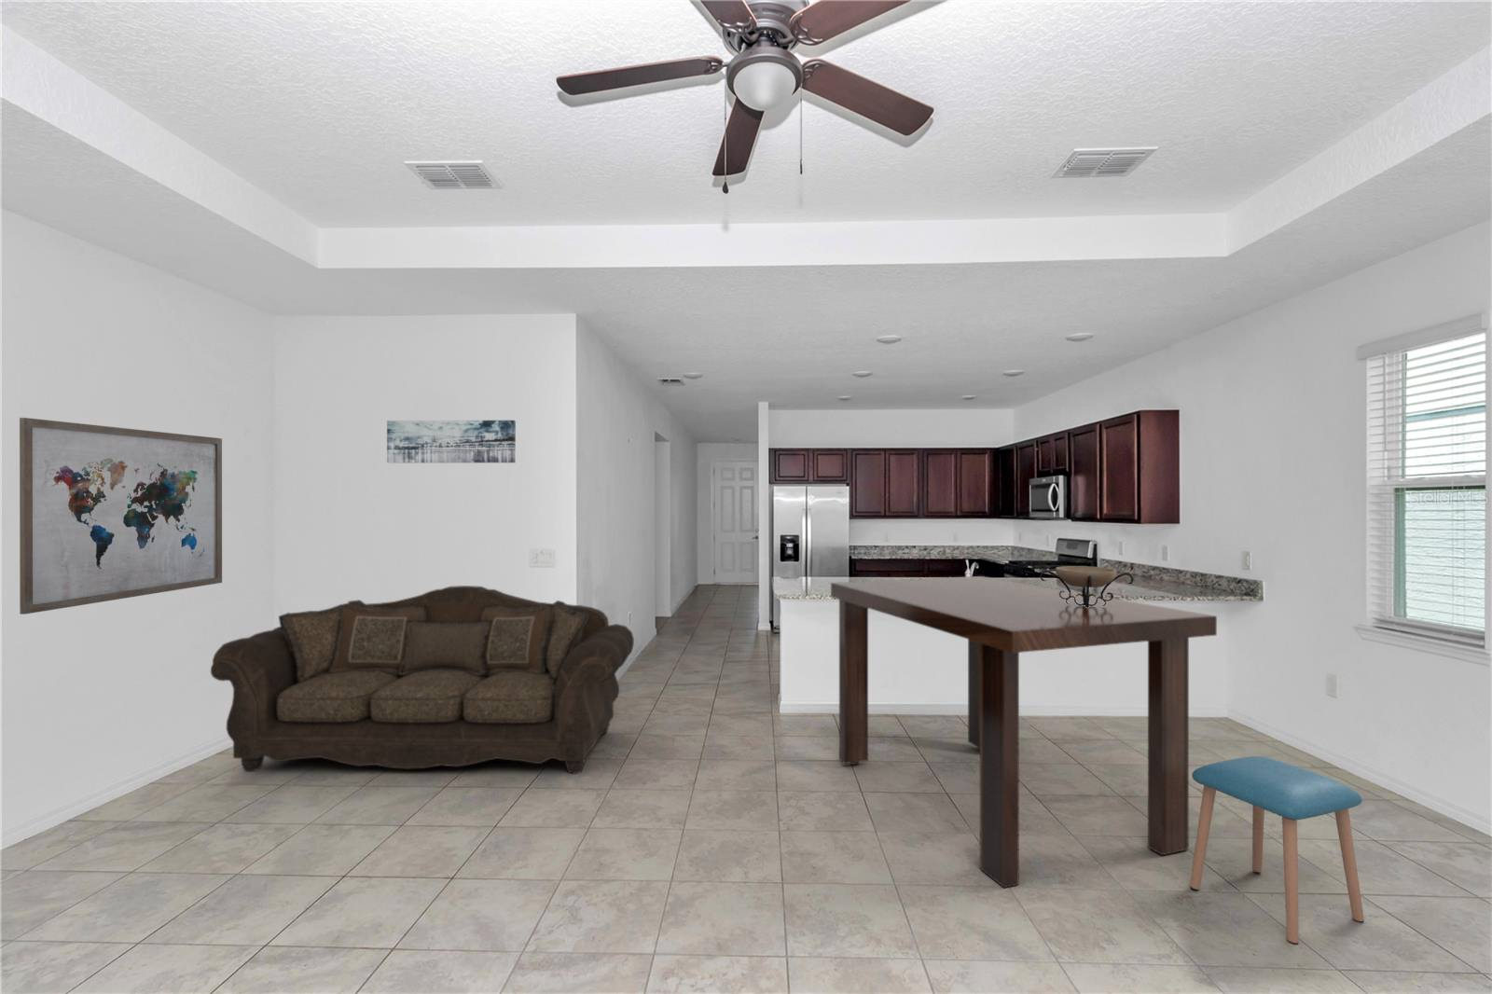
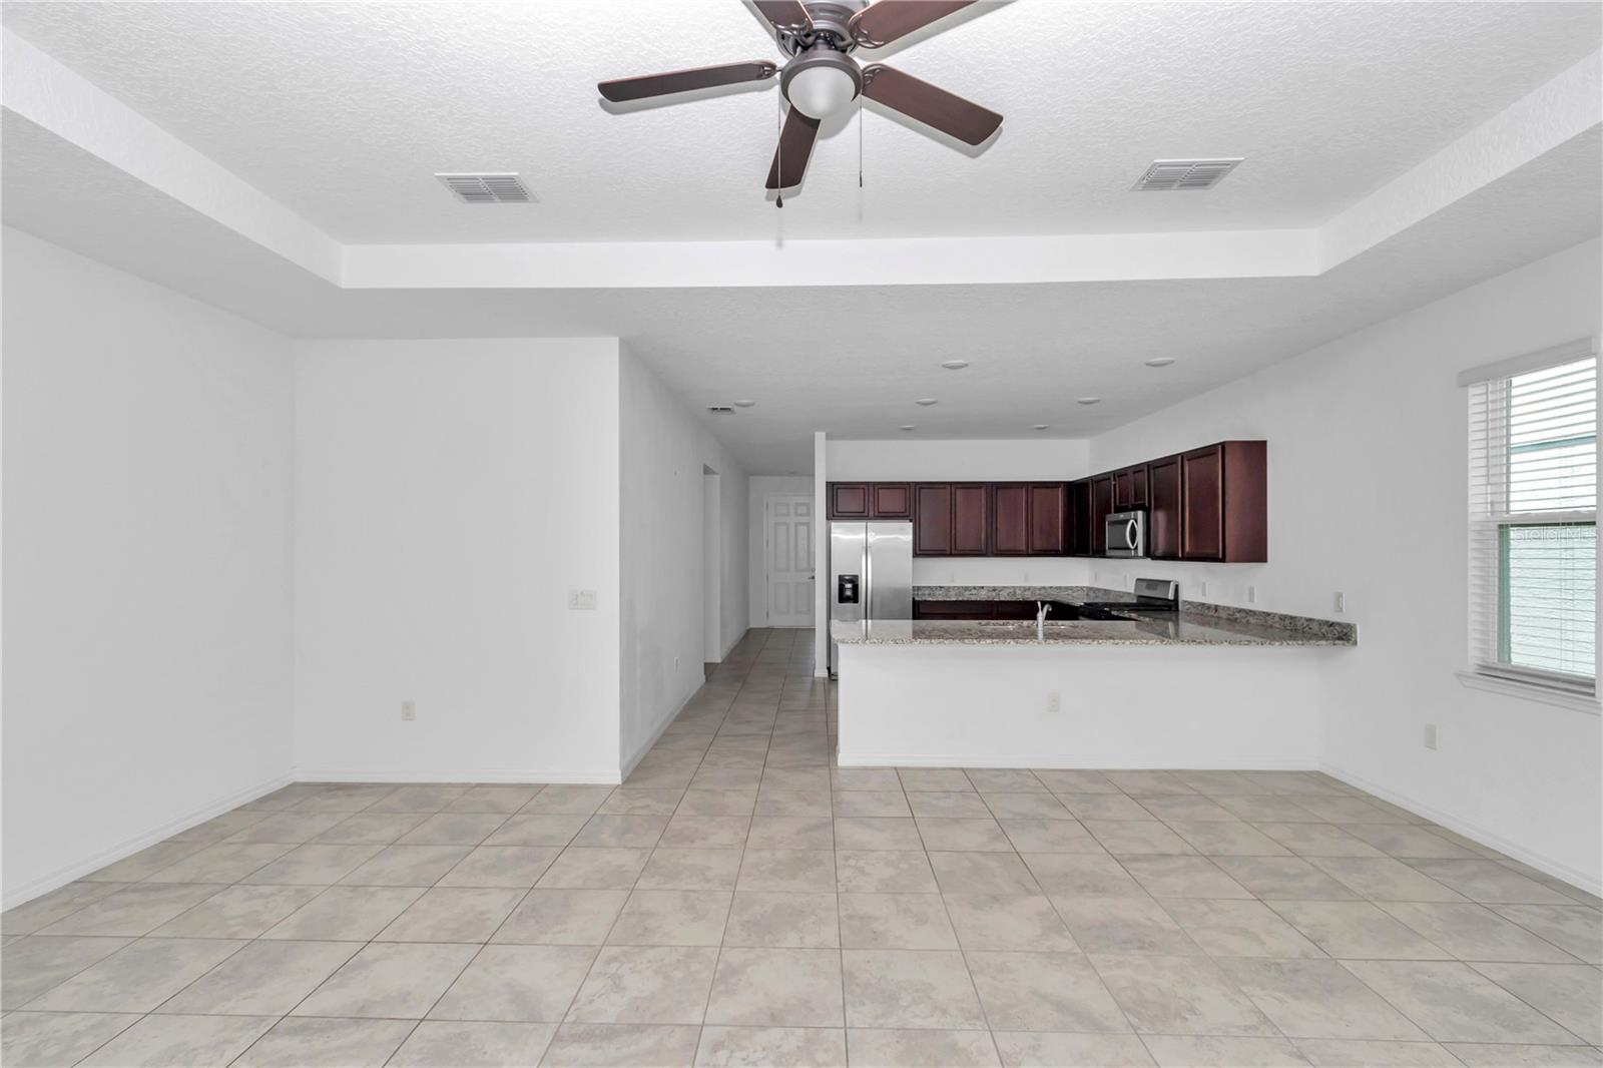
- sofa (439, 671)
- wall art (451, 442)
- decorative bowl (1085, 587)
- wall art (136, 513)
- dining table (992, 699)
- stool (1283, 836)
